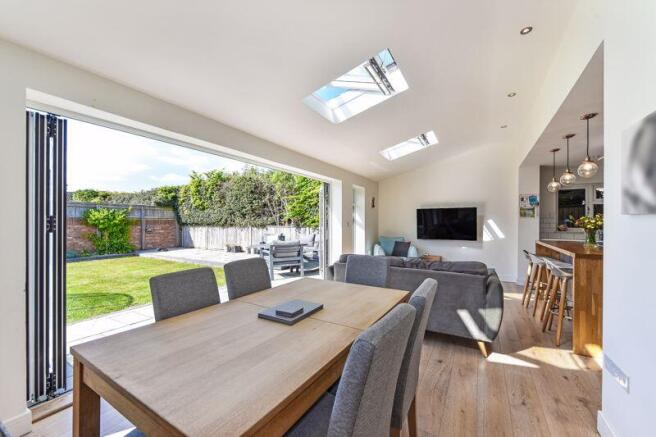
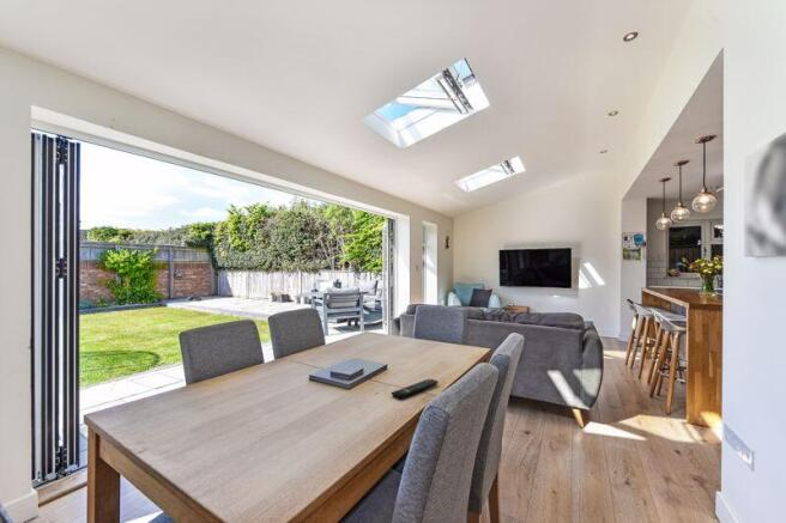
+ remote control (416, 388)
